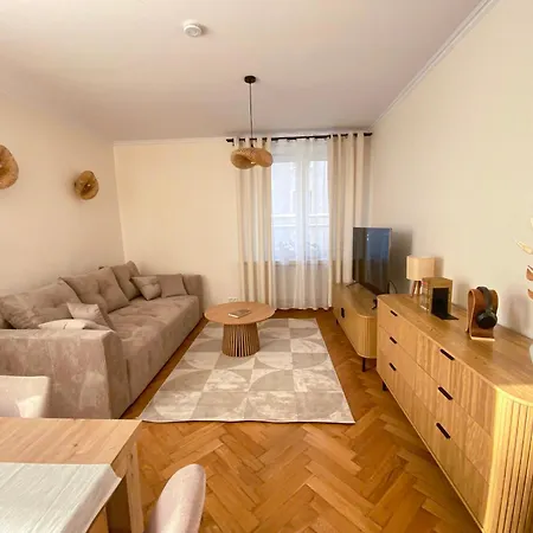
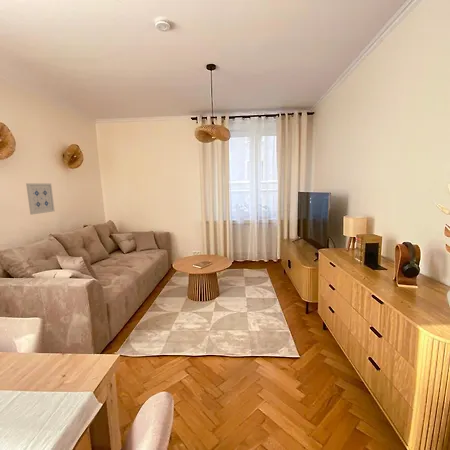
+ wall art (41, 198)
